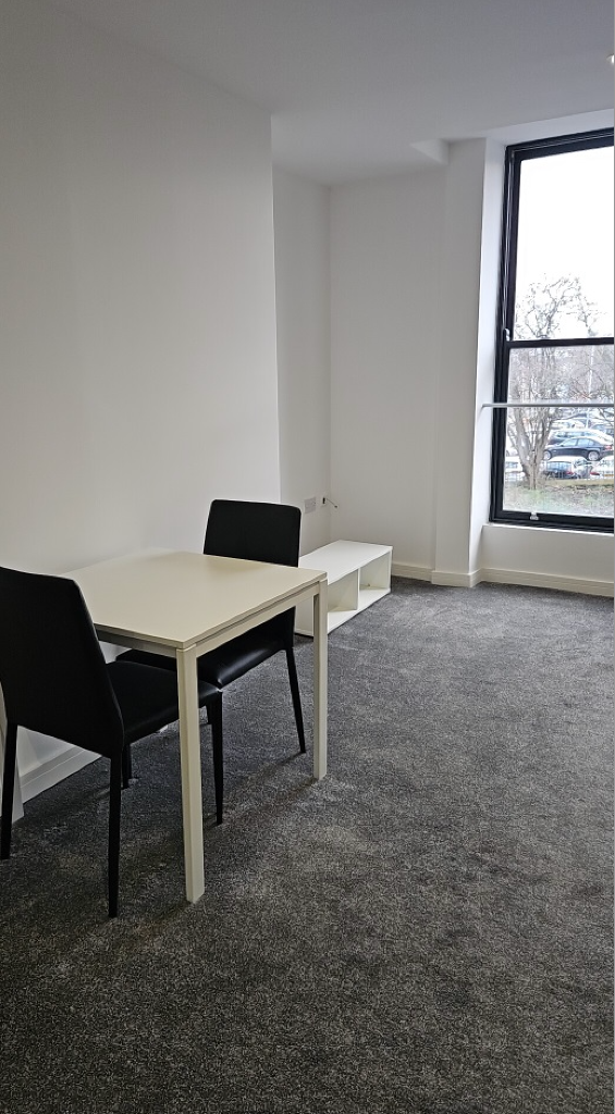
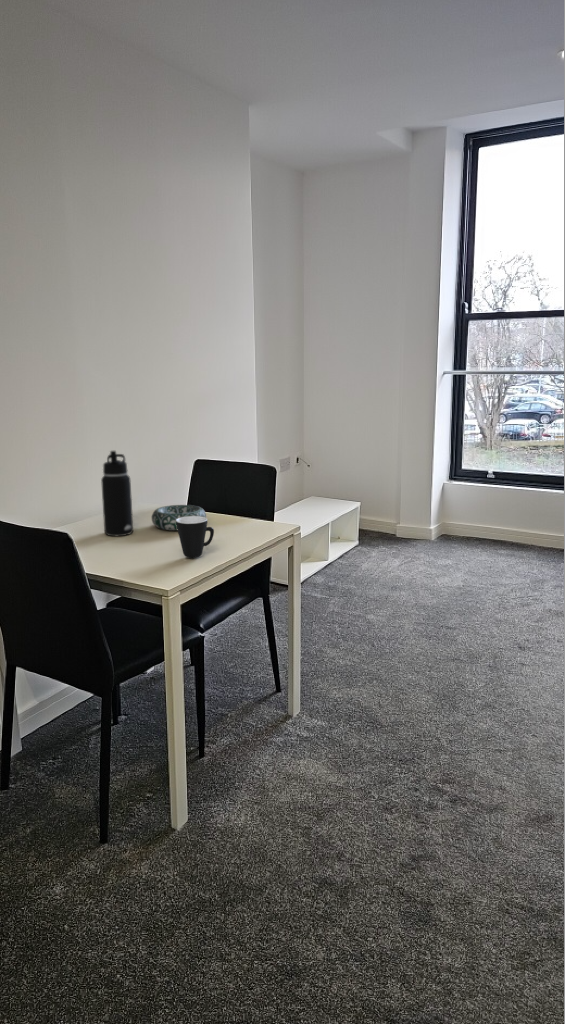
+ decorative bowl (179, 517)
+ mug (195, 537)
+ water bottle (117, 491)
